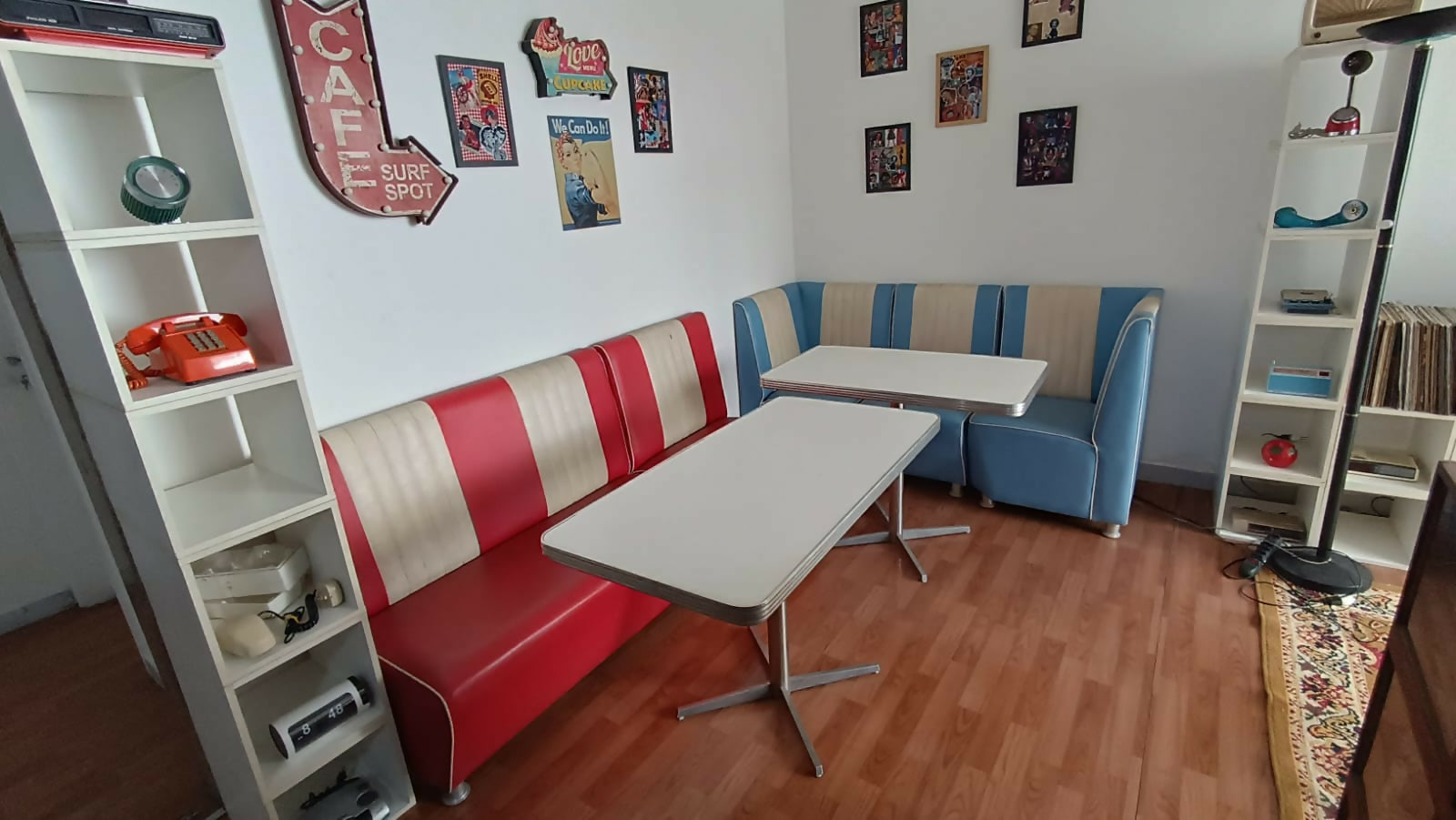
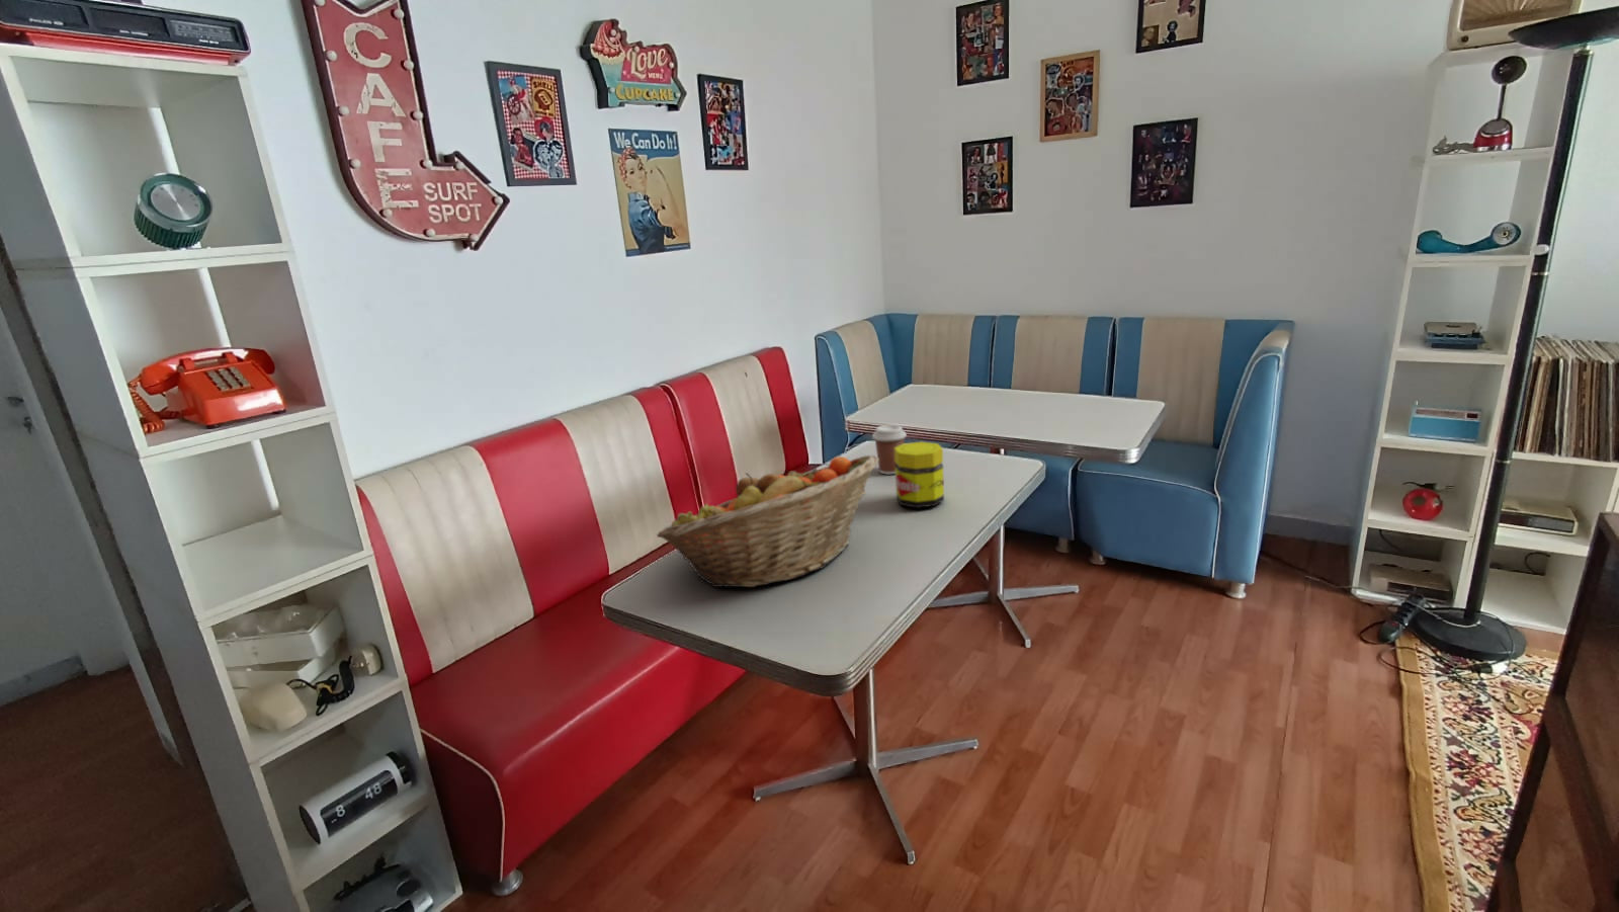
+ jar (918, 475)
+ fruit basket (774, 512)
+ coffee cup (890, 449)
